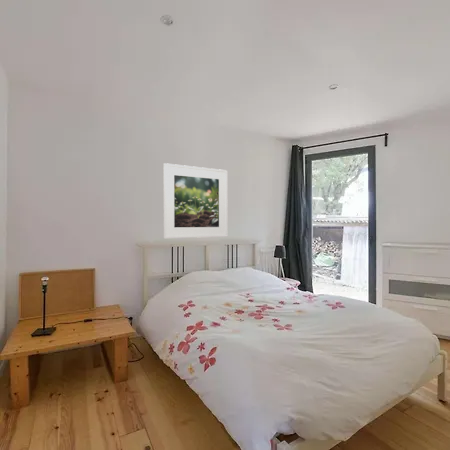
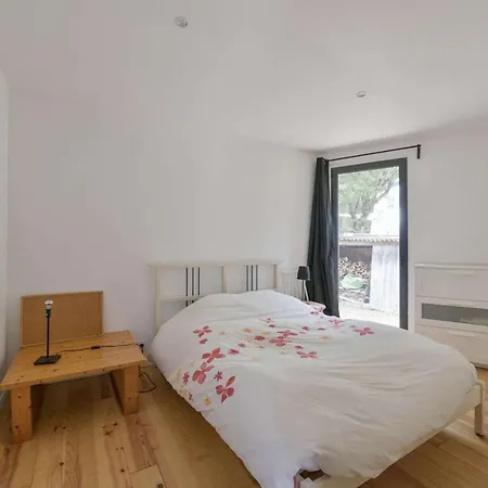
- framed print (197, 202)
